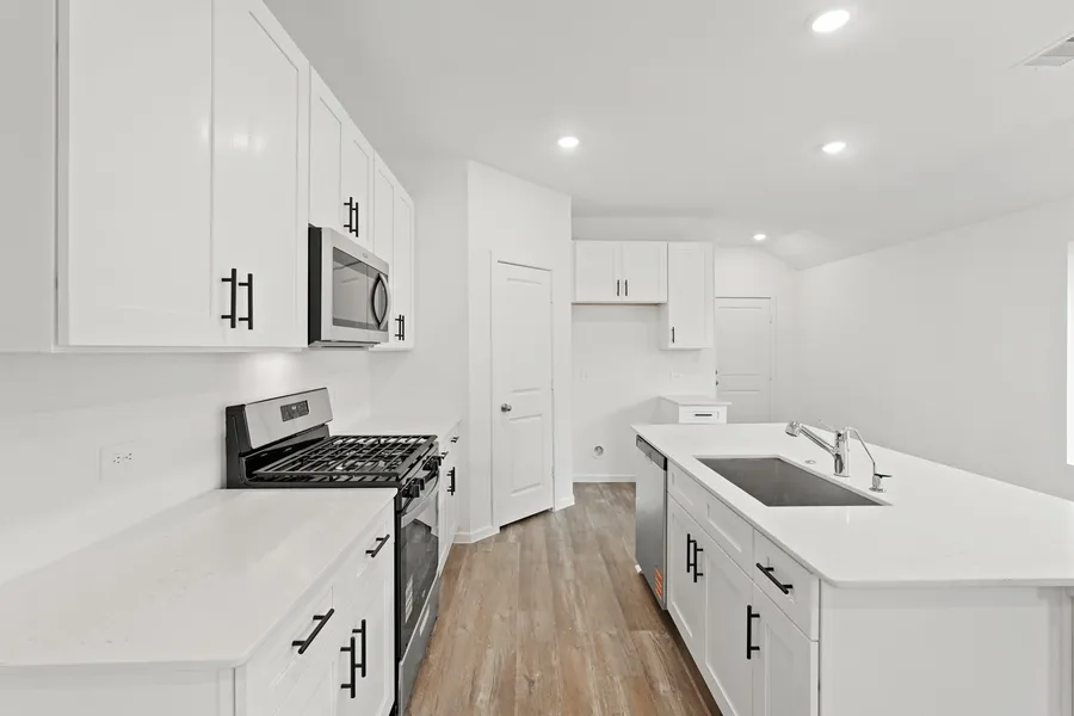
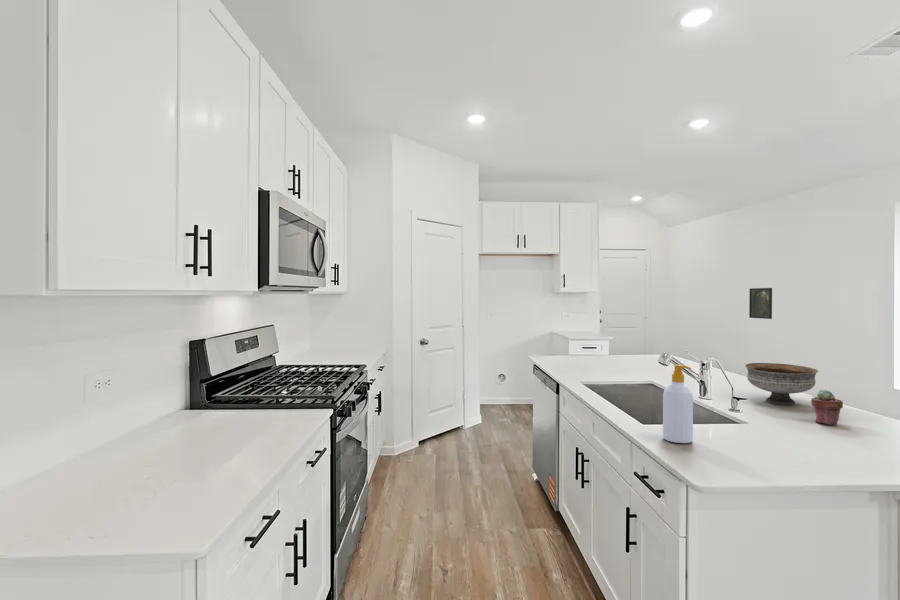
+ potted succulent (826, 406)
+ soap bottle (678, 402)
+ bowl (780, 384)
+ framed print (760, 303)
